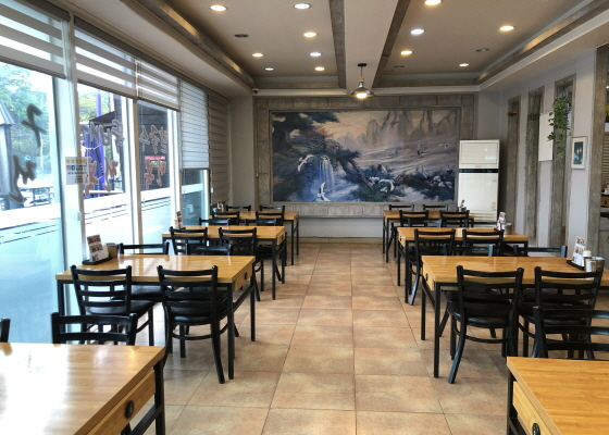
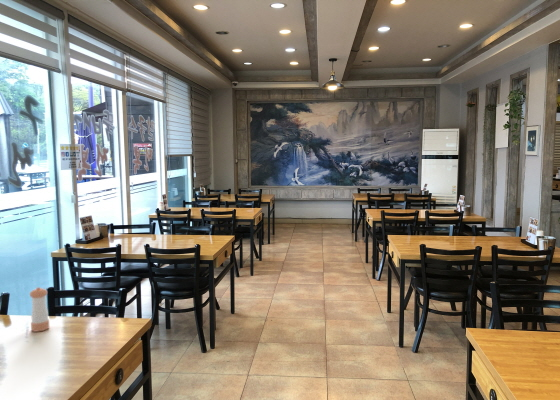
+ pepper shaker (39, 308)
